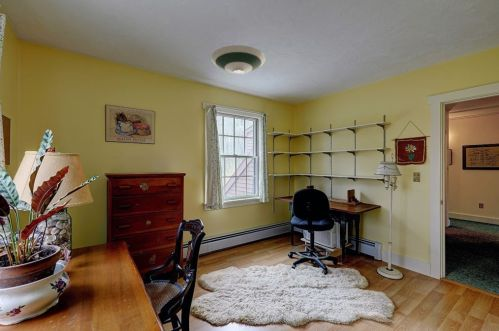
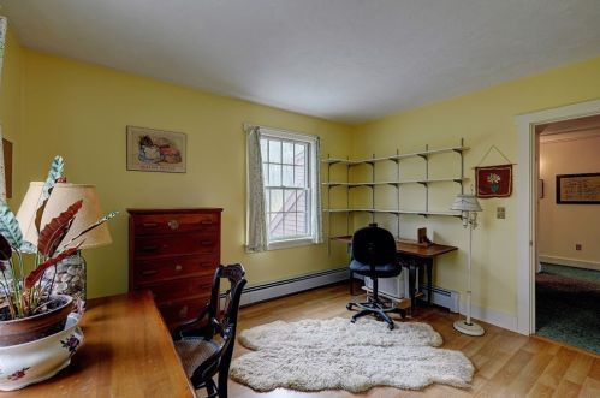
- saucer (238, 66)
